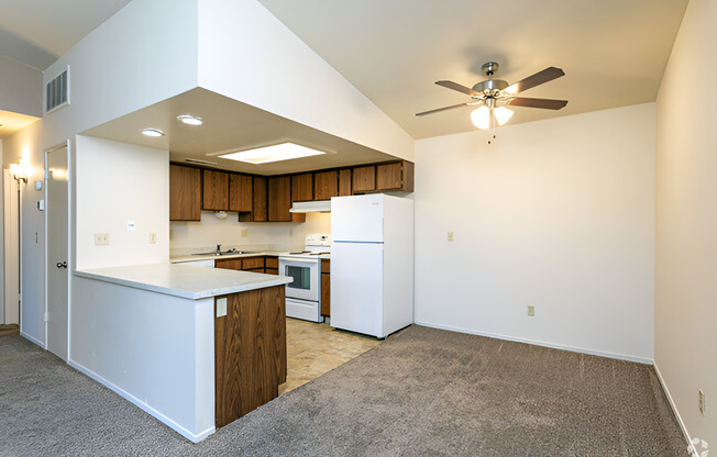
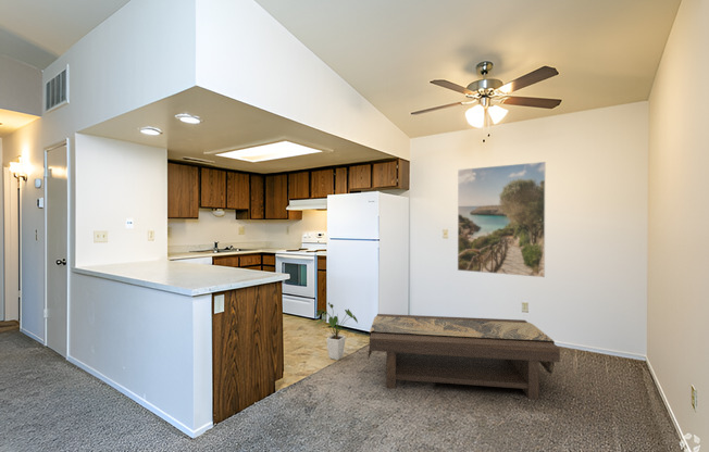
+ house plant (336, 330)
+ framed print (498, 219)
+ coffee table (452, 350)
